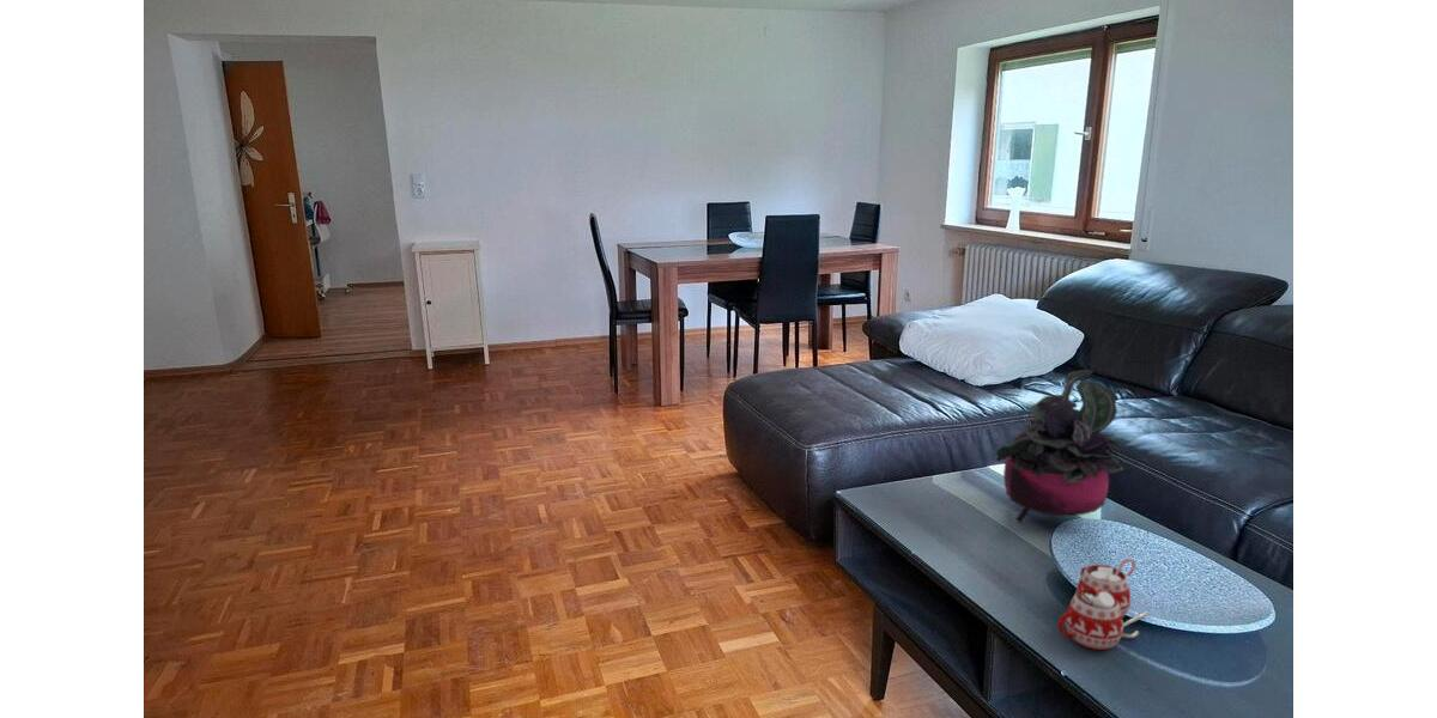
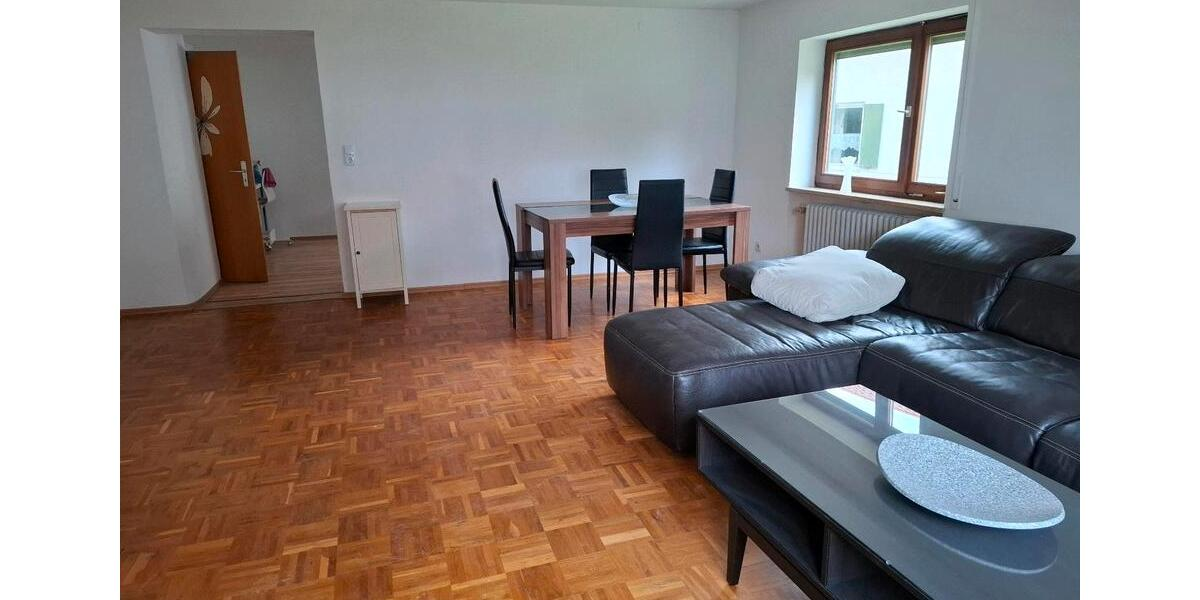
- mug (1093, 595)
- potted plant (1054, 440)
